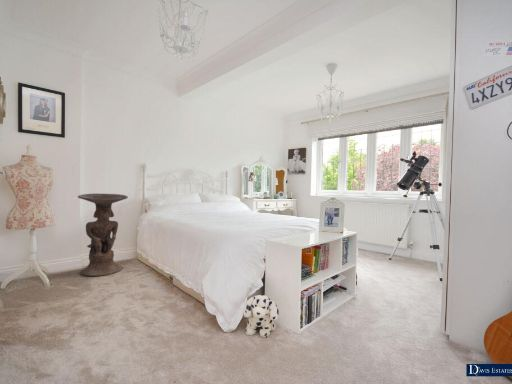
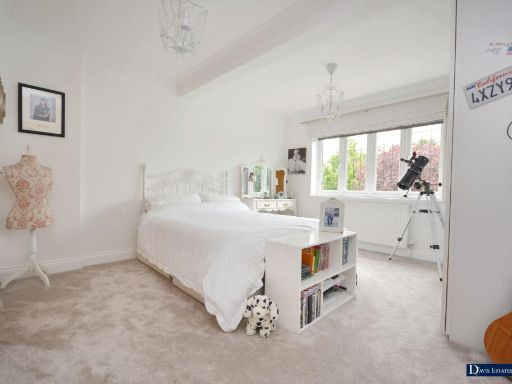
- pedestal table (103, 232)
